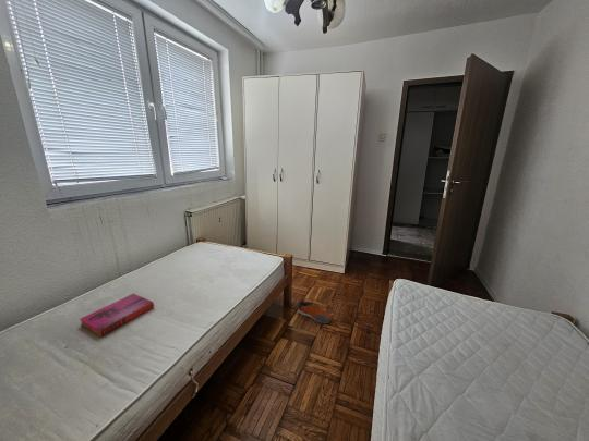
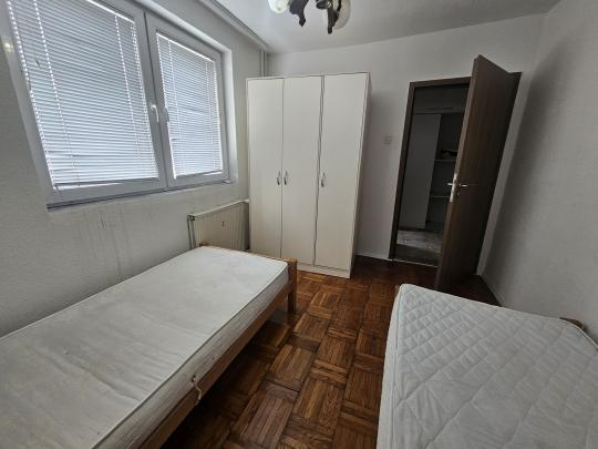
- shoe (314, 309)
- hardback book (119, 313)
